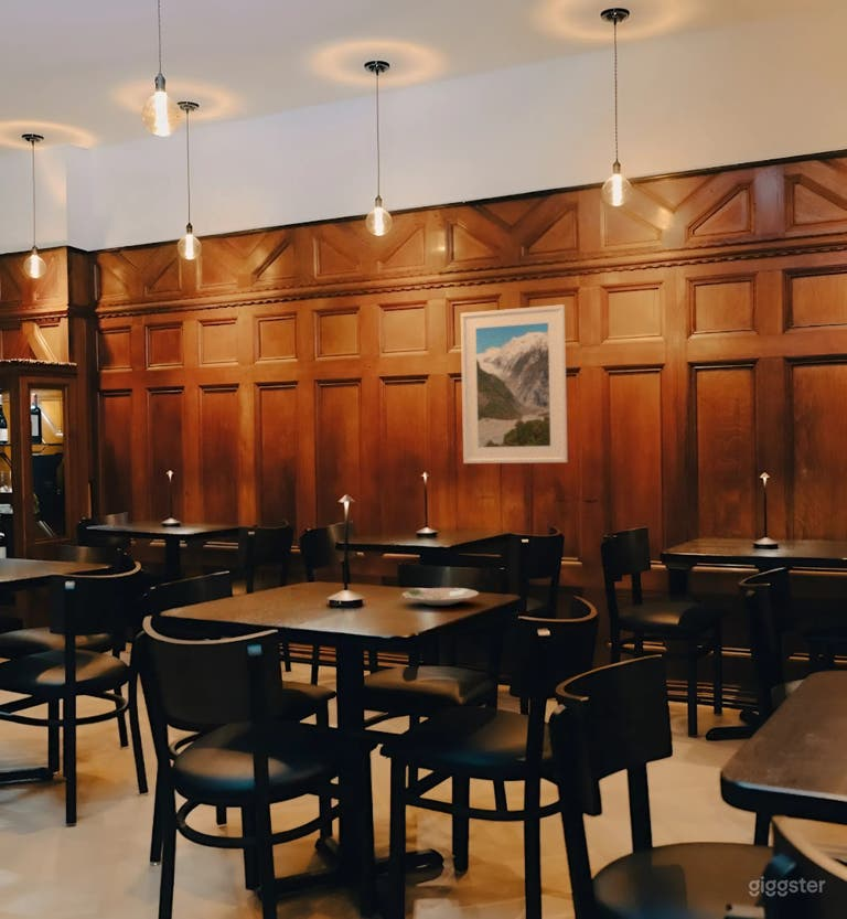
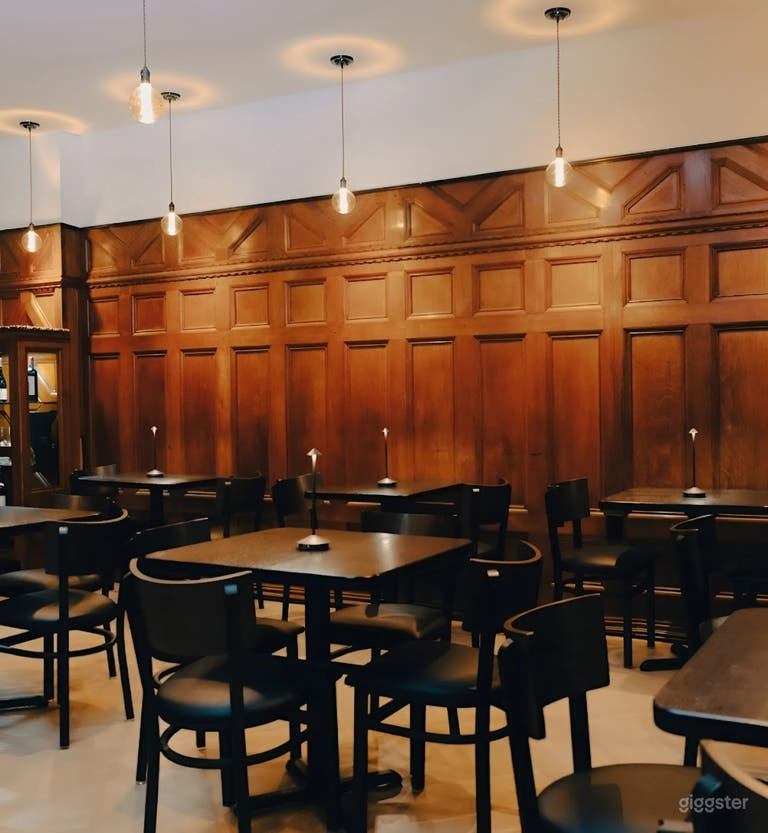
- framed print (513, 386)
- plate (440, 598)
